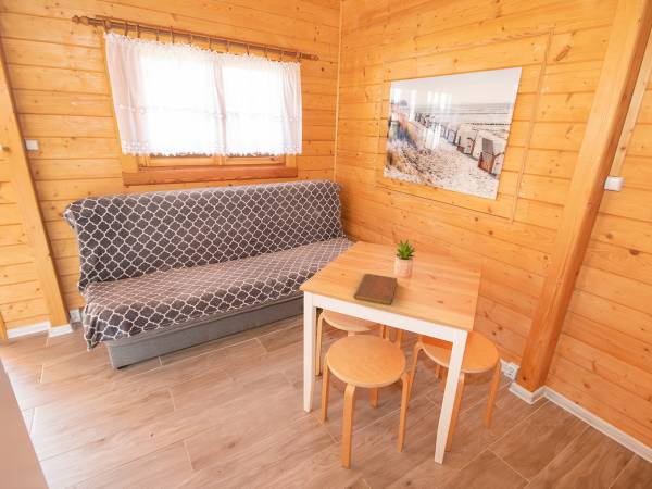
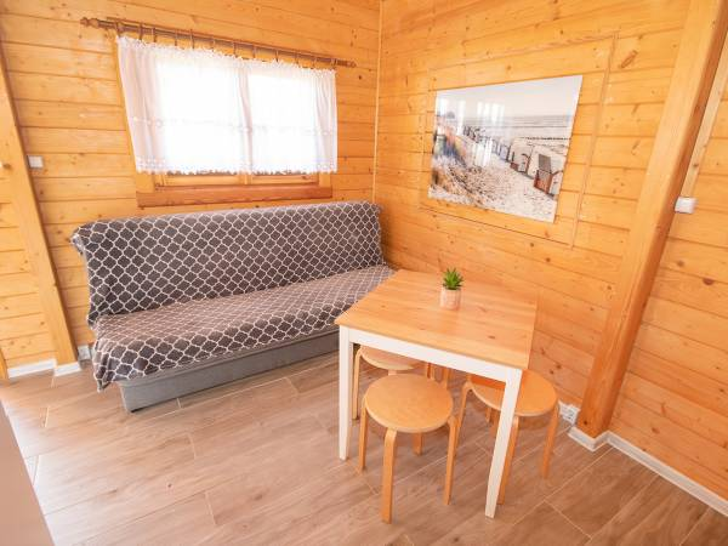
- notebook (376, 287)
